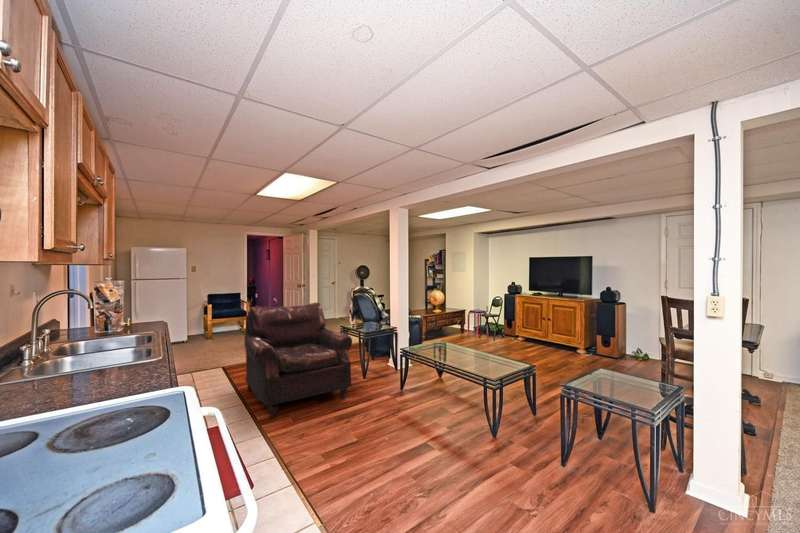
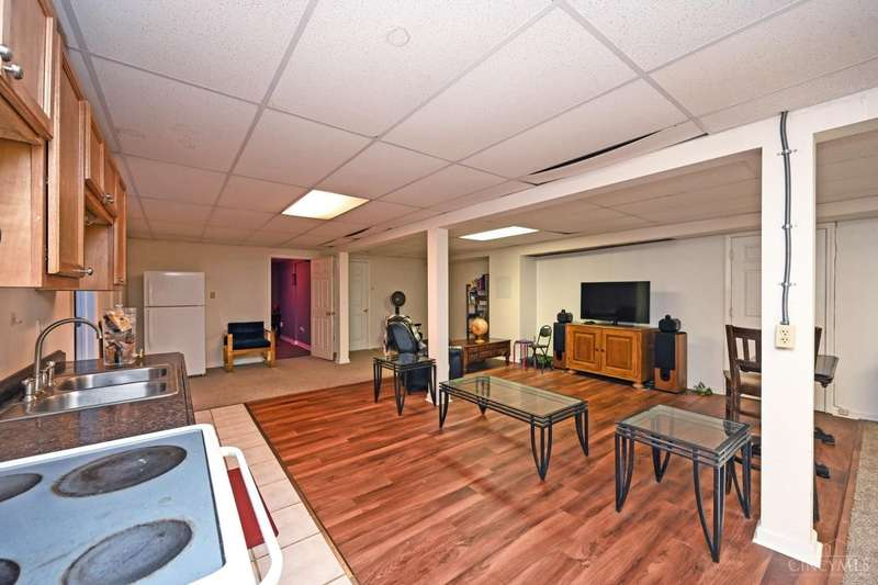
- leather (296, 350)
